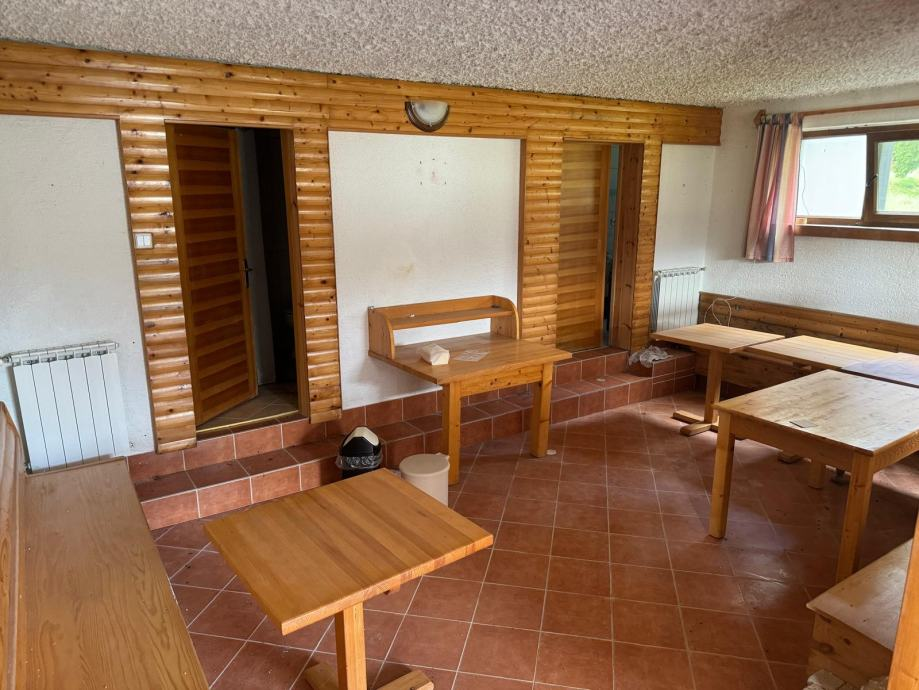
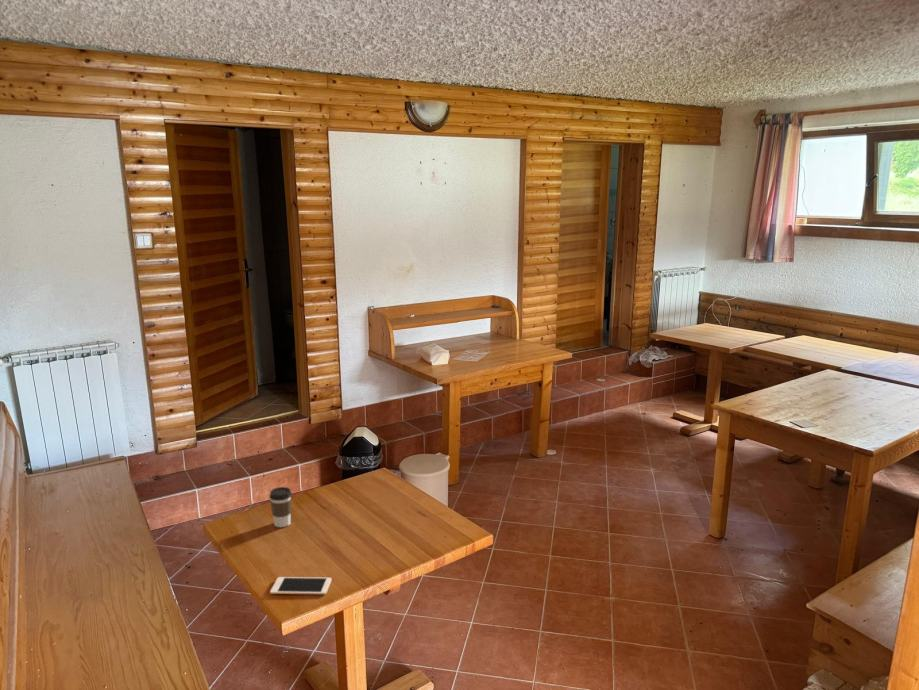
+ coffee cup (281, 507)
+ cell phone (301, 585)
